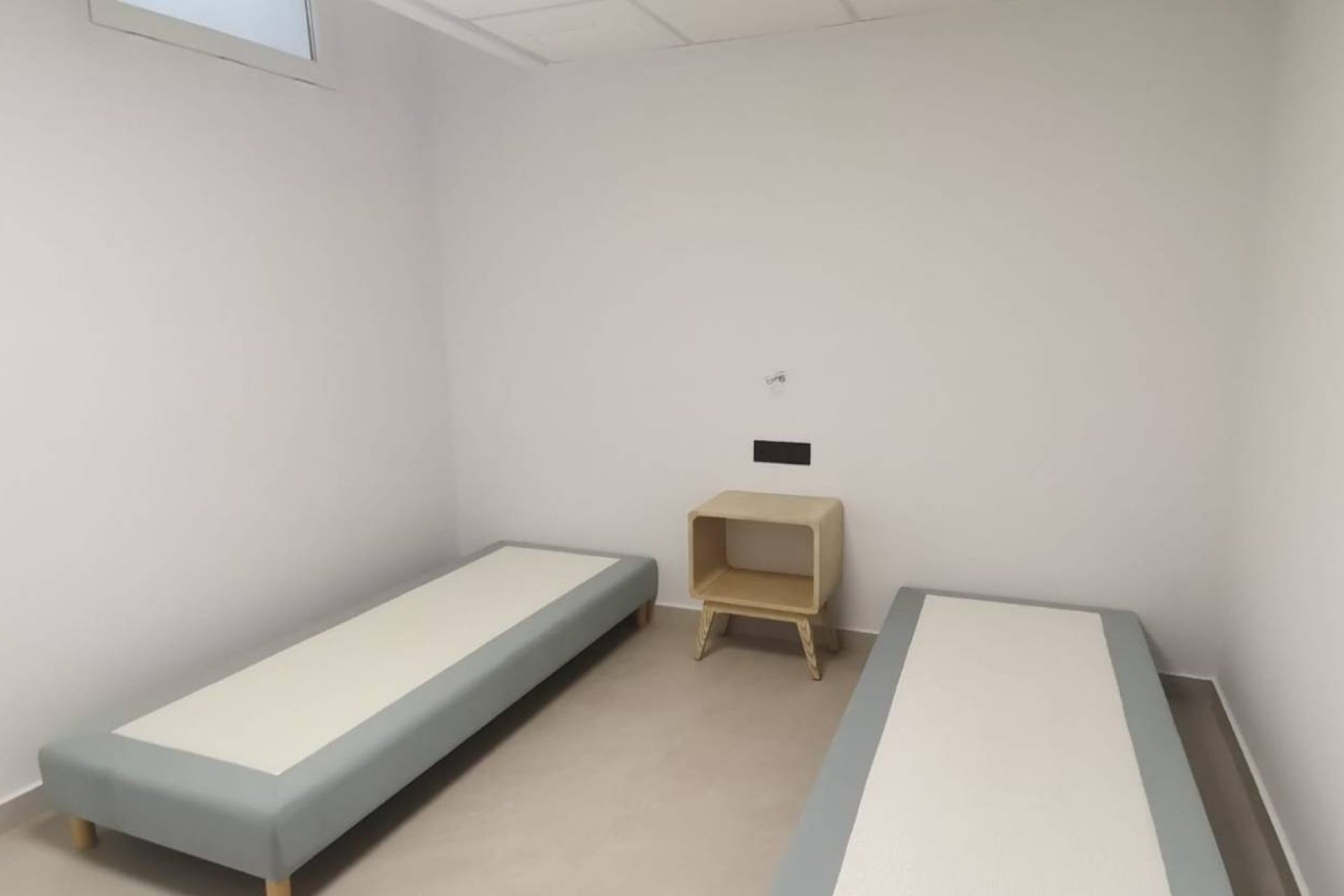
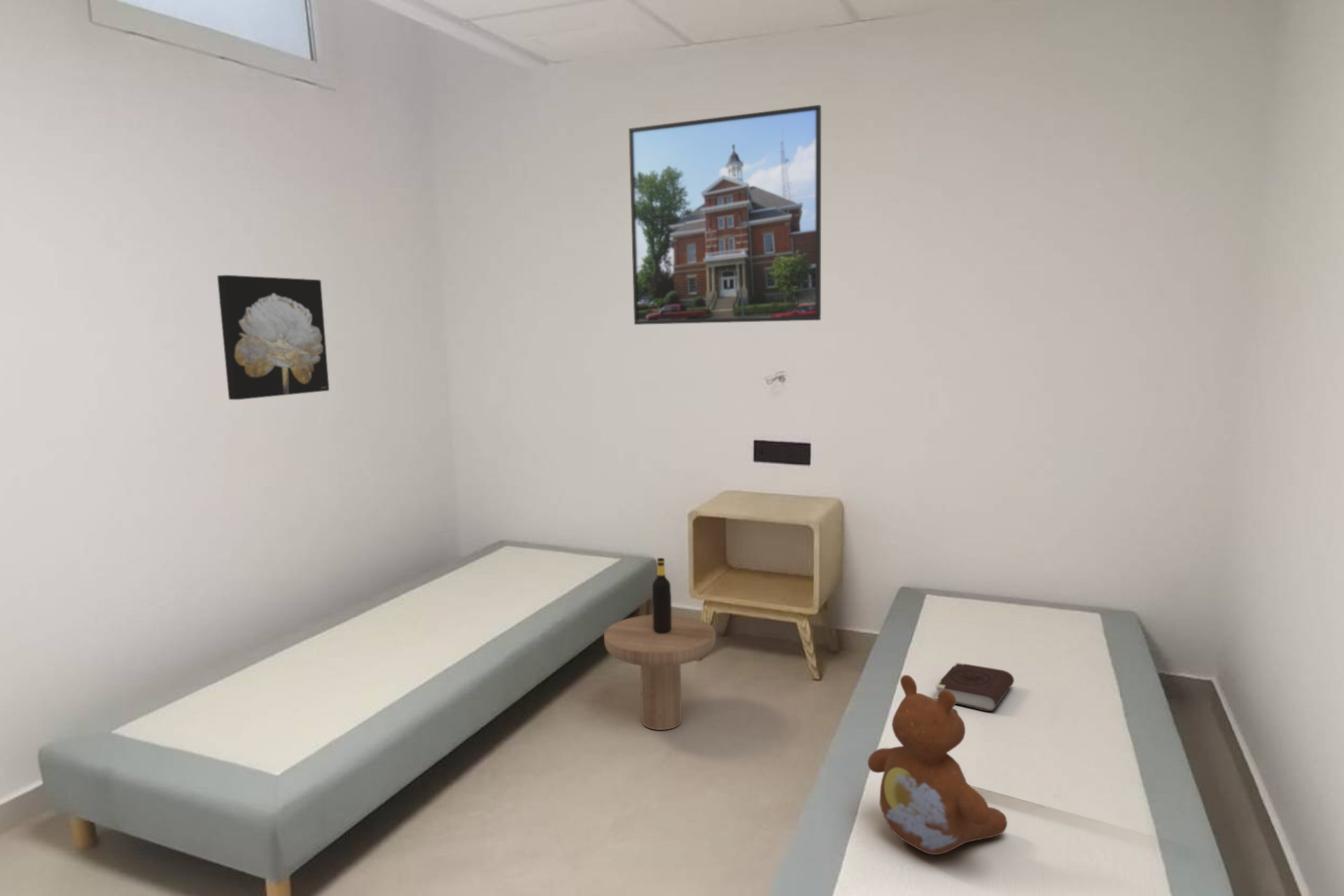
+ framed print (722, 221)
+ side table (659, 641)
+ teddy bear (941, 757)
+ book (974, 685)
+ wall art (276, 337)
